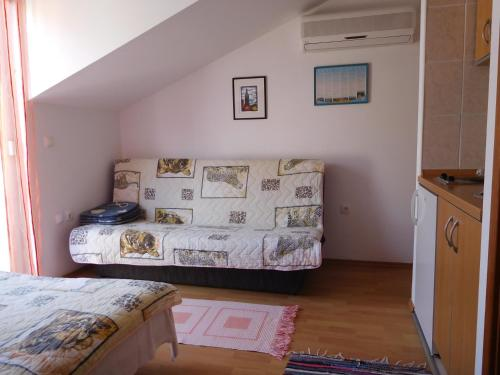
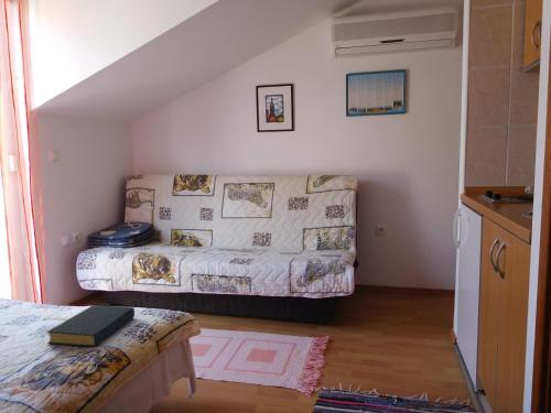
+ hardback book (94, 324)
